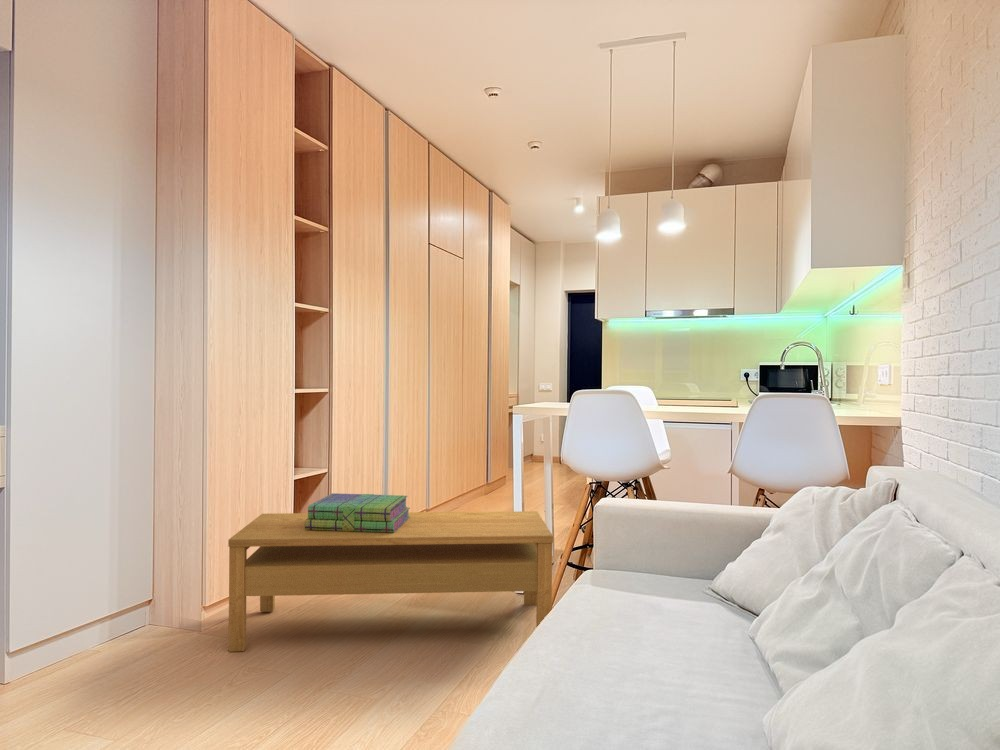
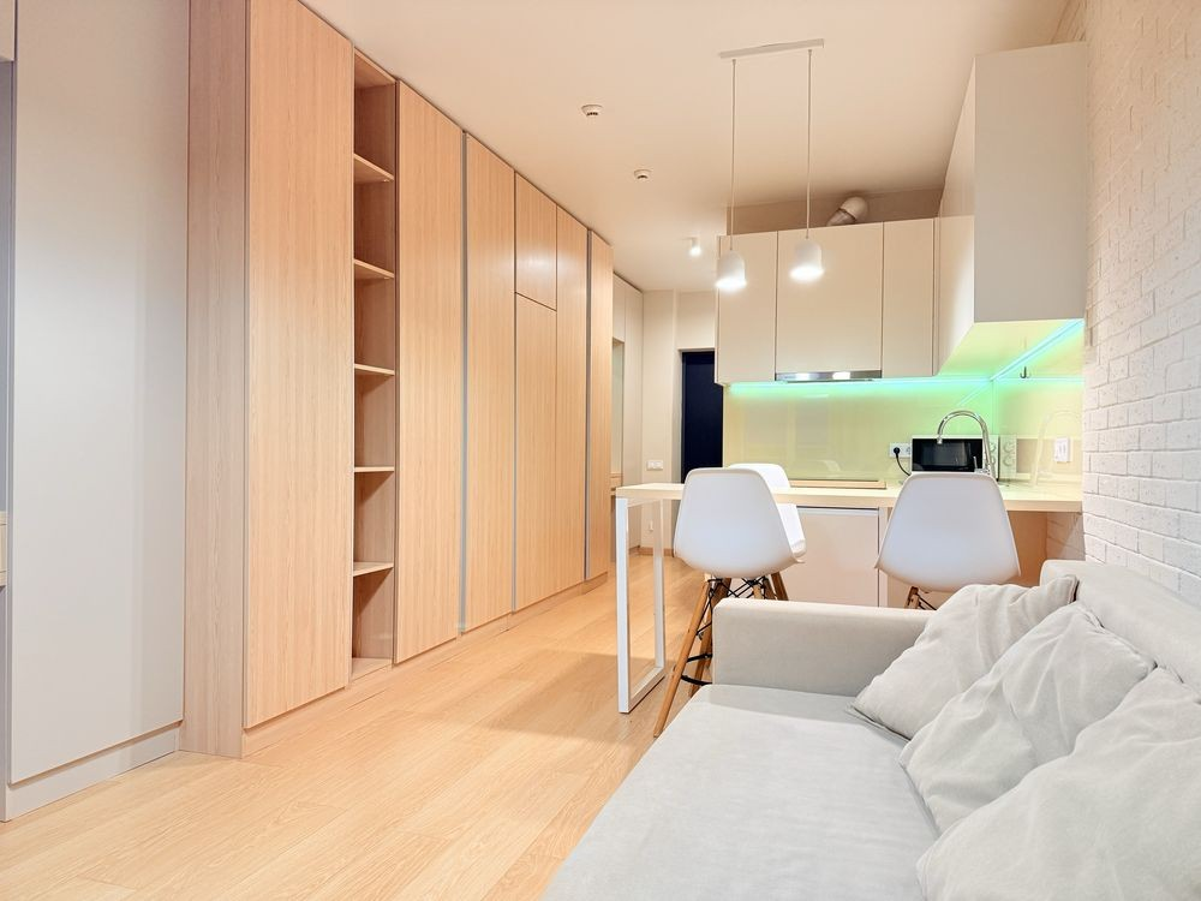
- coffee table (397, 574)
- stack of books (359, 511)
